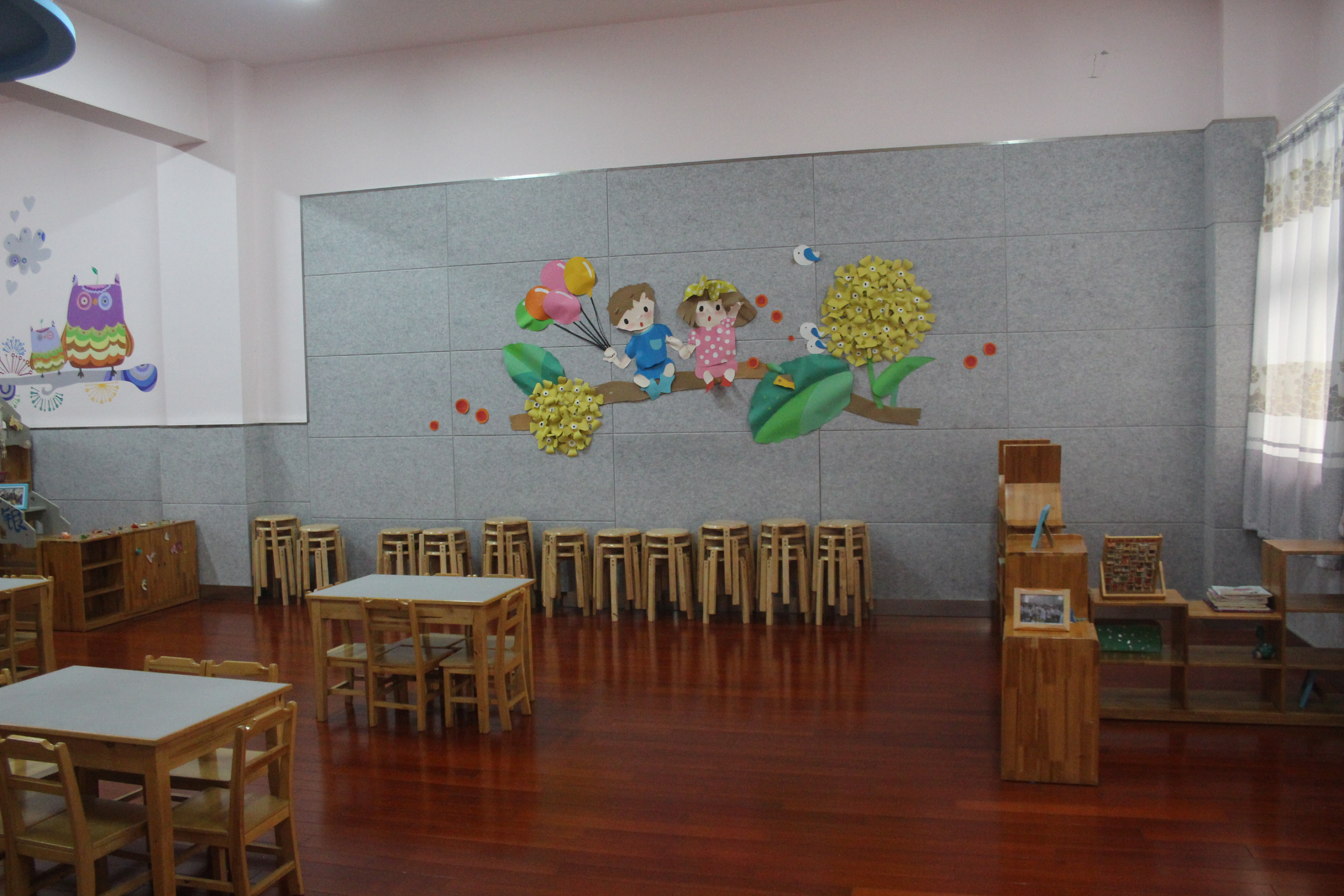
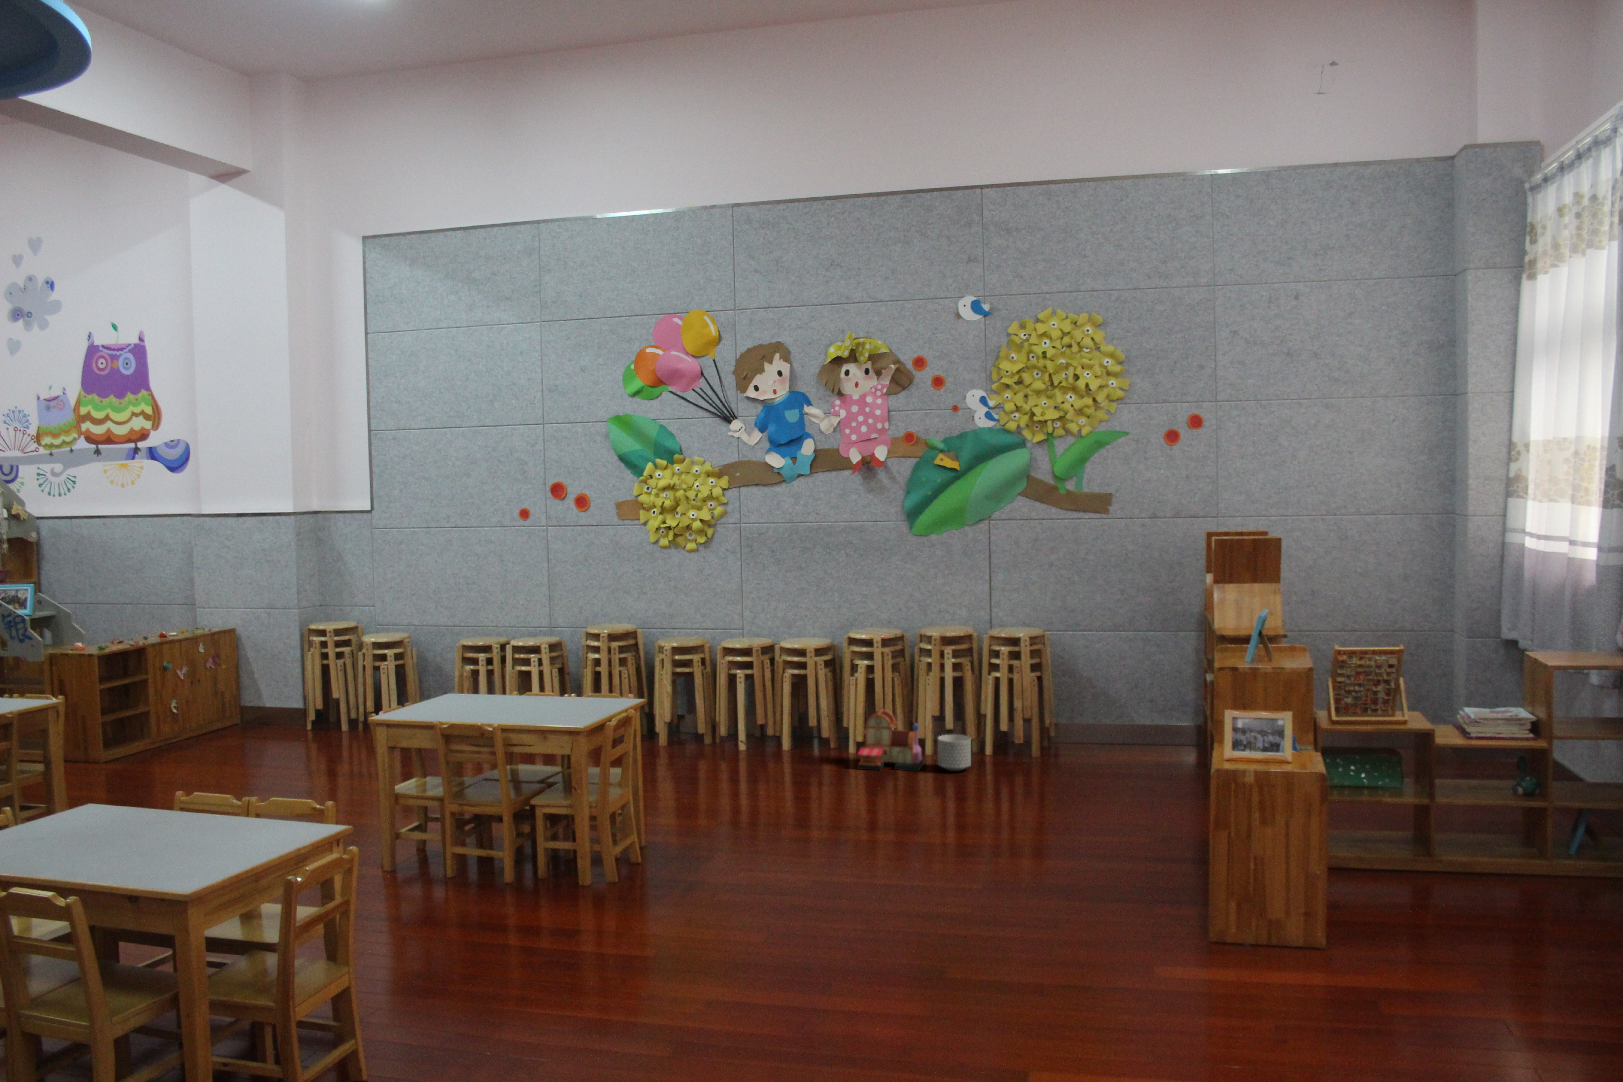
+ planter (954, 754)
+ toy house (891, 739)
